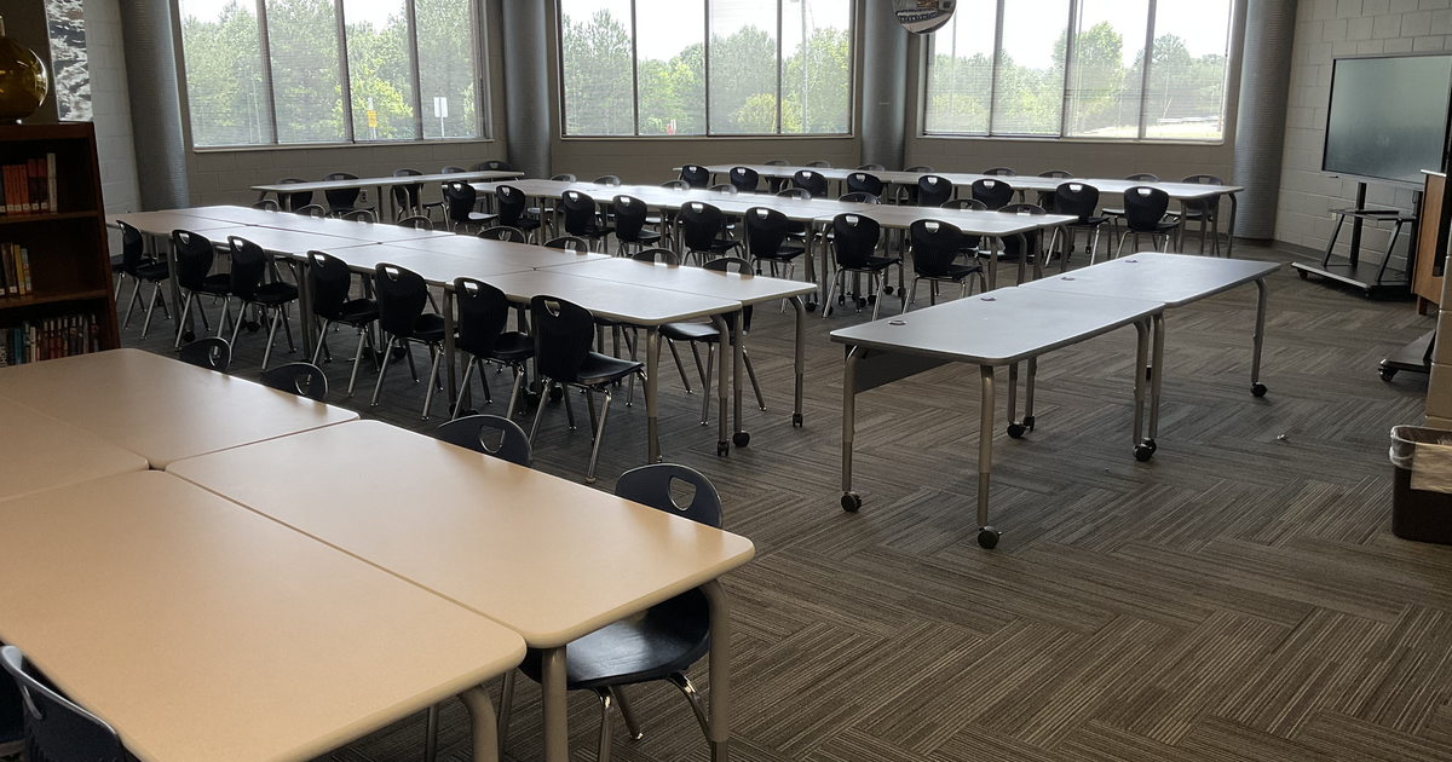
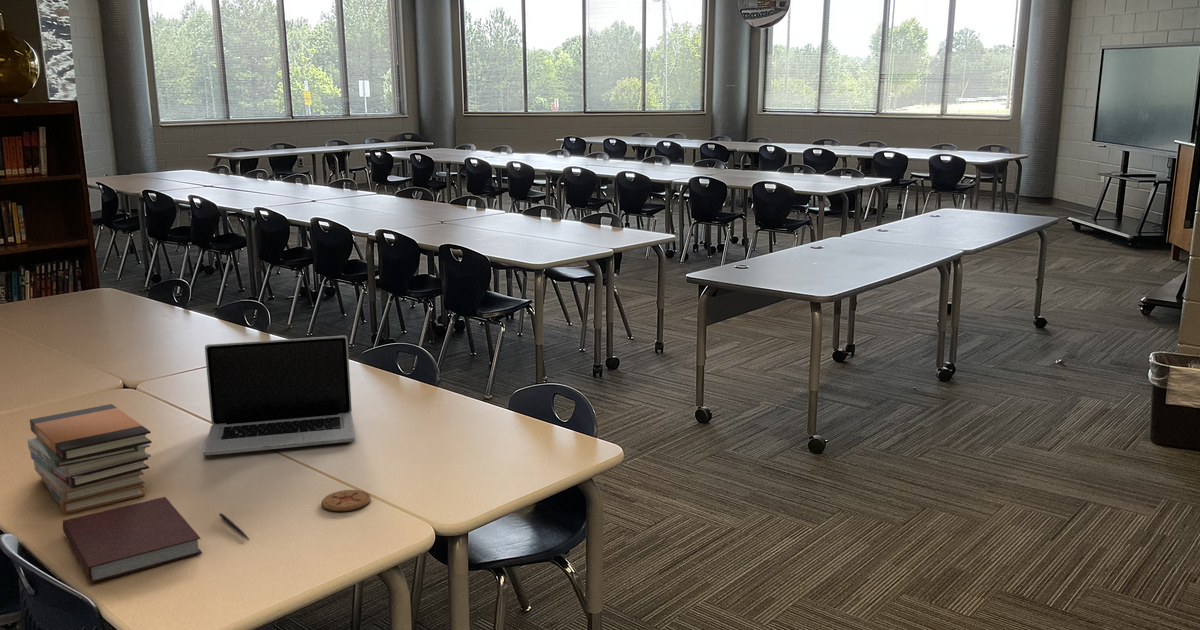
+ coaster (346, 500)
+ pen (234, 526)
+ notebook (130, 536)
+ laptop (279, 393)
+ book stack (89, 455)
